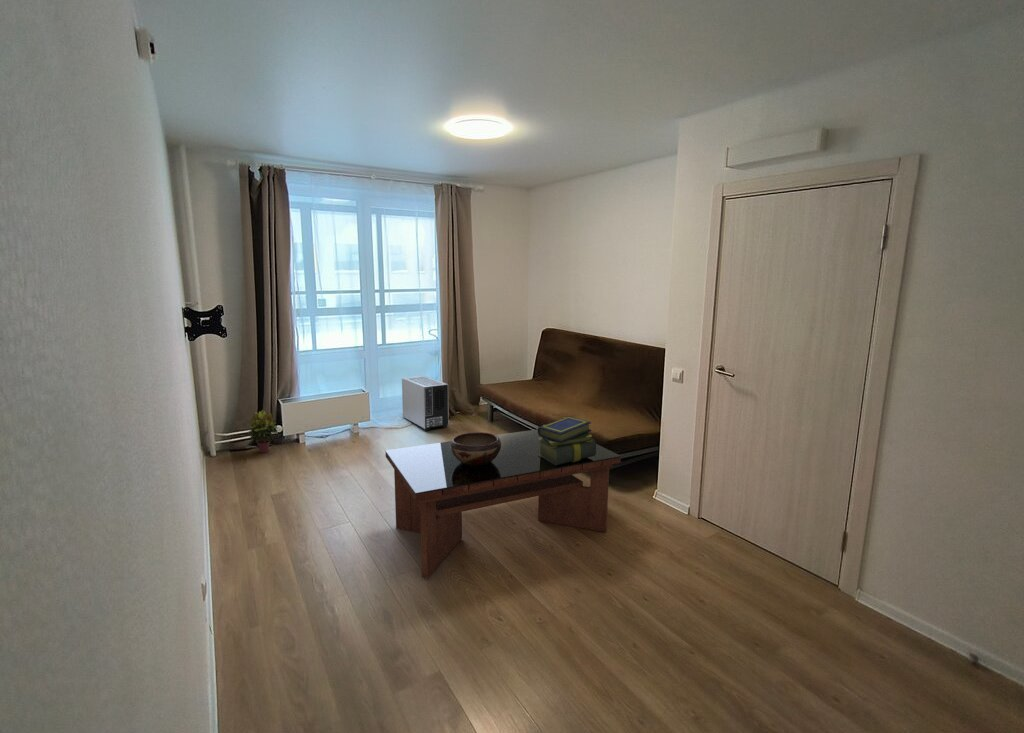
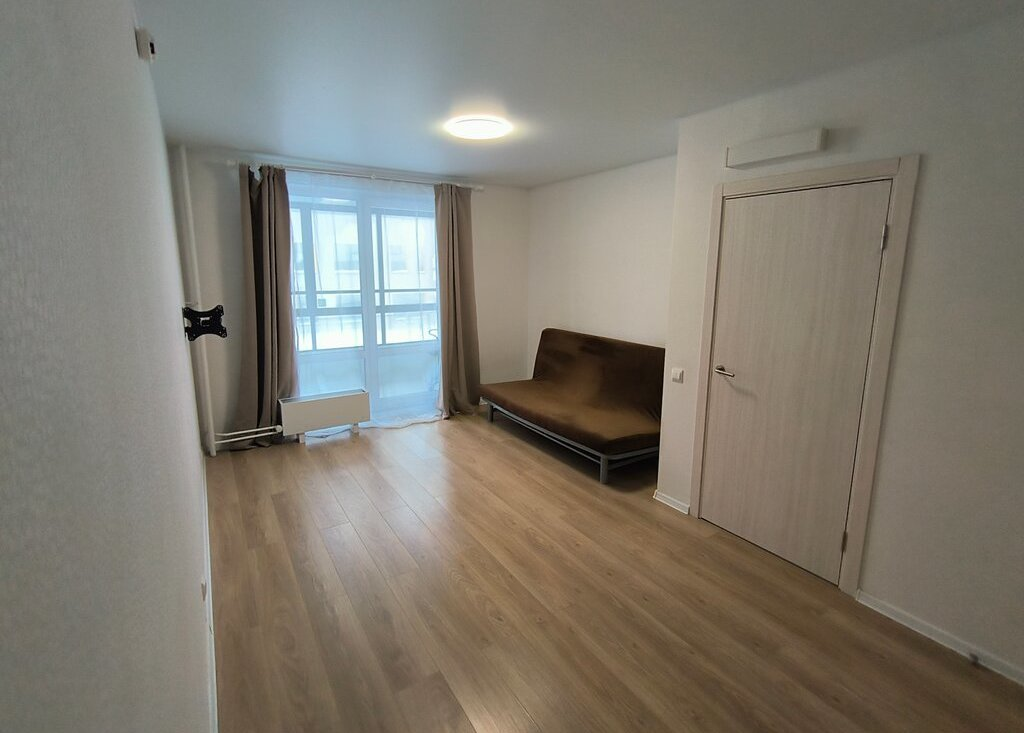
- air purifier (424, 401)
- stack of books (566, 439)
- decorative bowl (475, 449)
- coffee table (501, 491)
- potted plant (263, 431)
